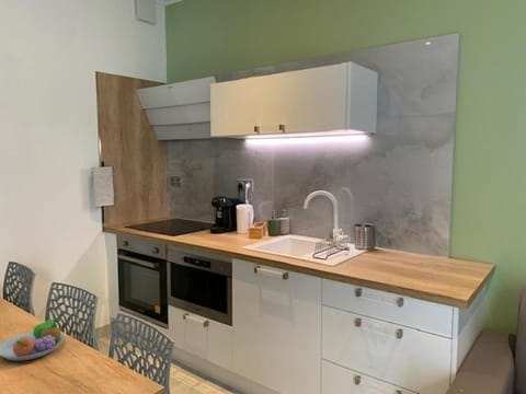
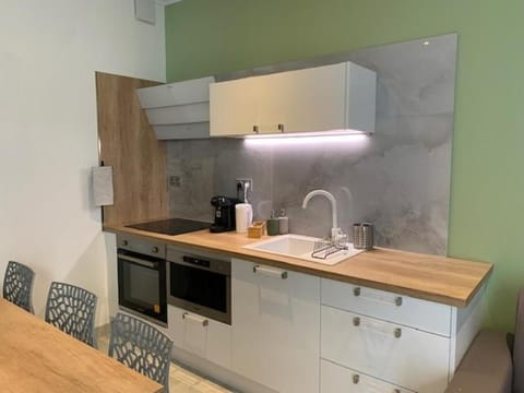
- fruit bowl (33, 336)
